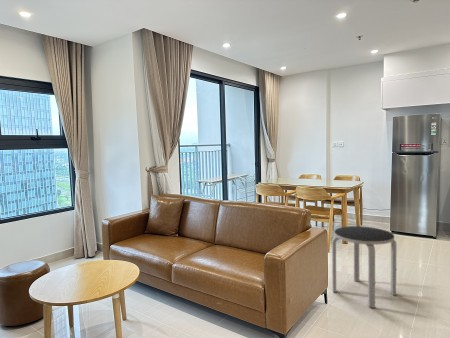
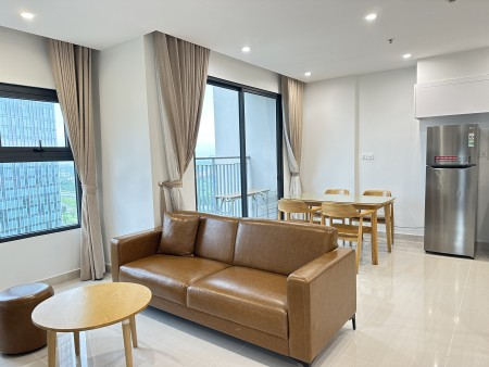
- side table (358, 263)
